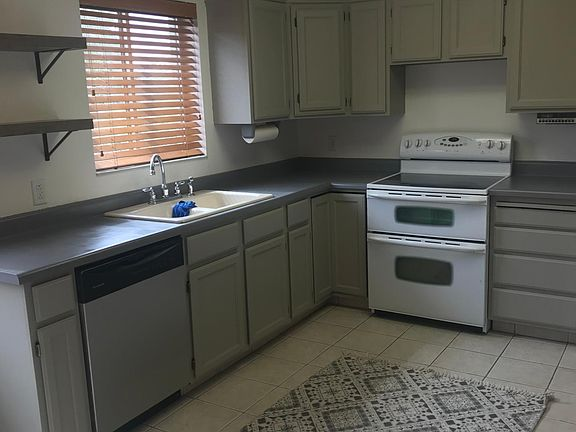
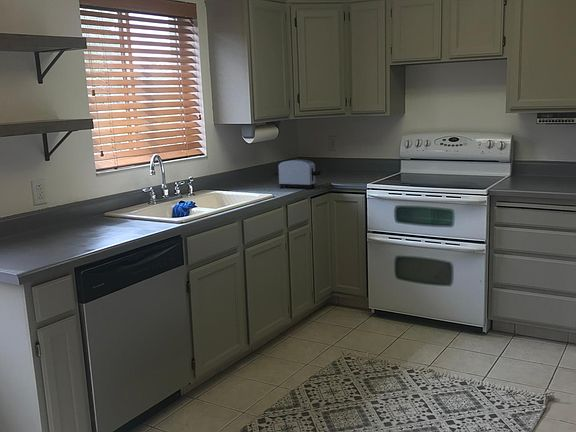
+ toaster (296, 174)
